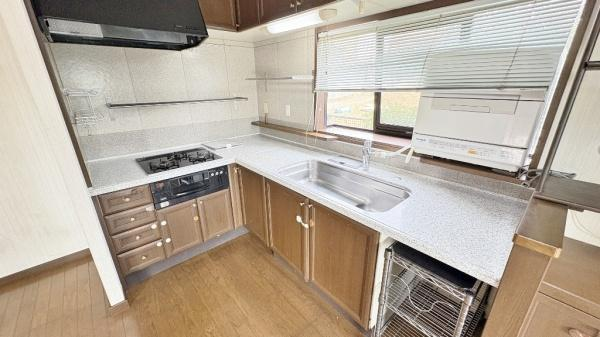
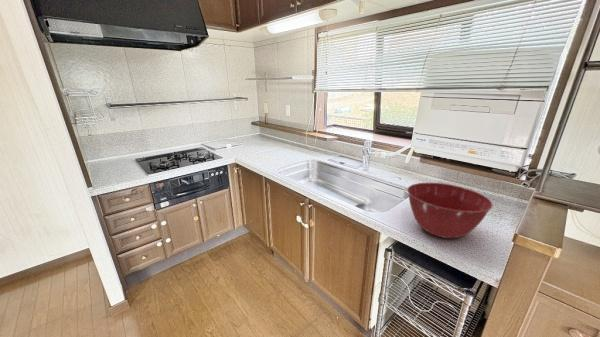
+ mixing bowl (443, 212)
